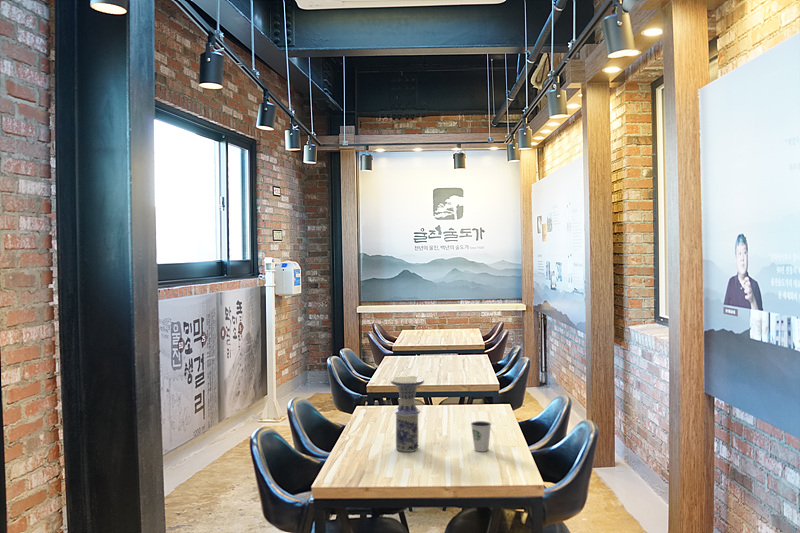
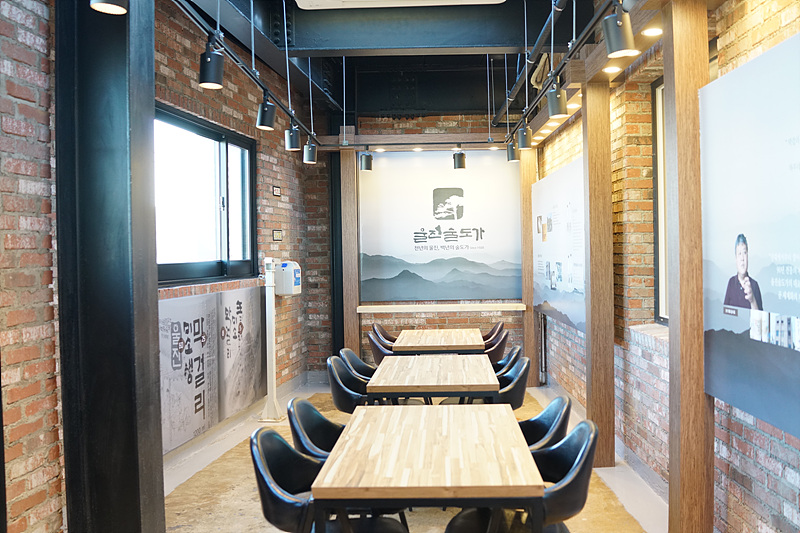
- vase (407, 413)
- dixie cup (481, 436)
